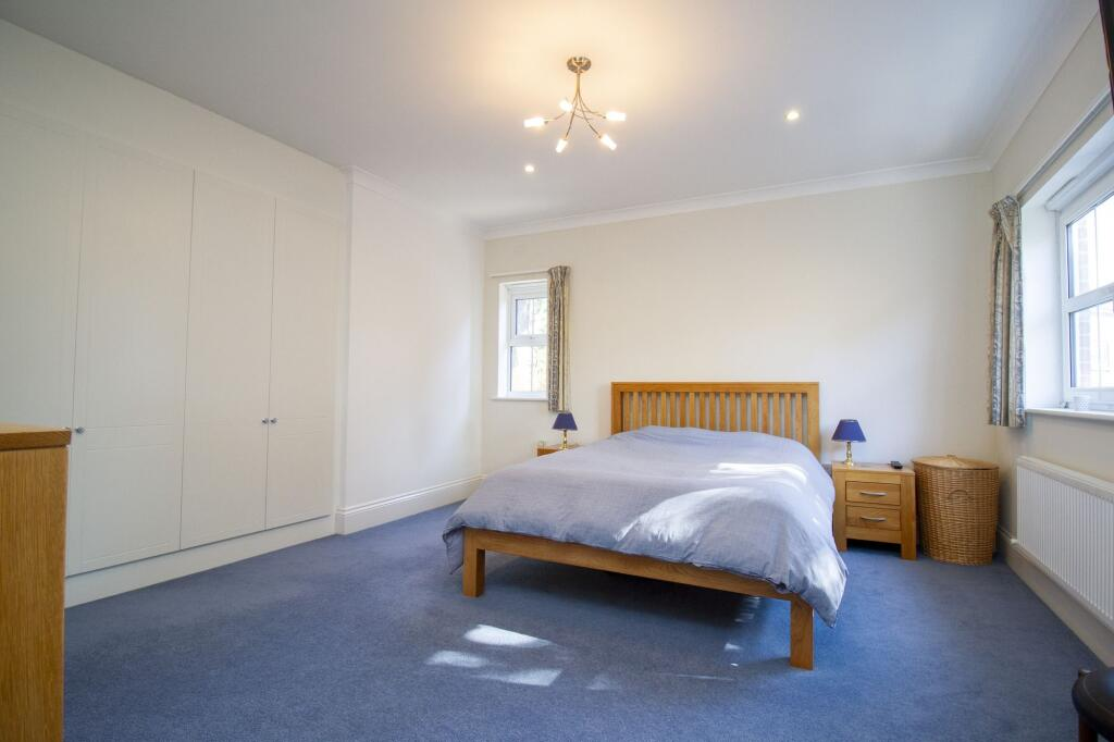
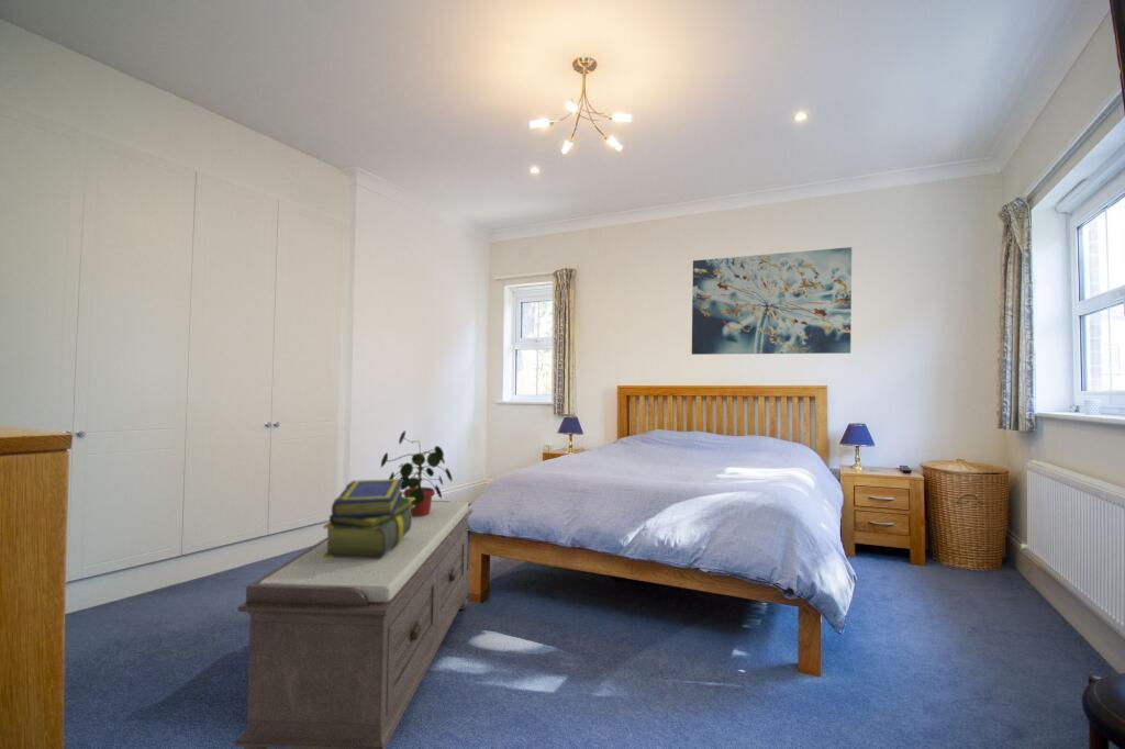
+ potted plant (414, 473)
+ wall art (767, 303)
+ bench (387, 599)
+ stack of books (371, 515)
